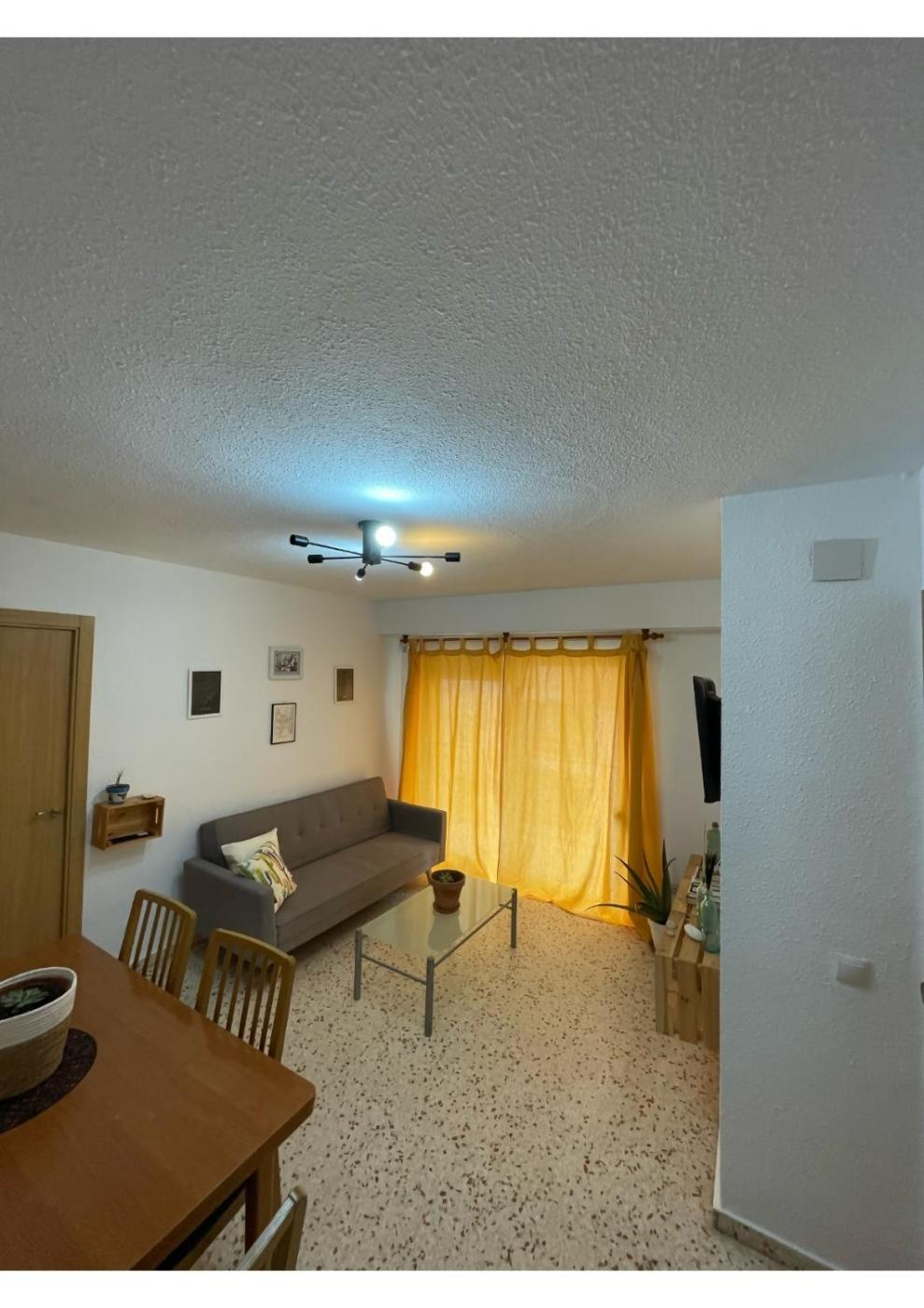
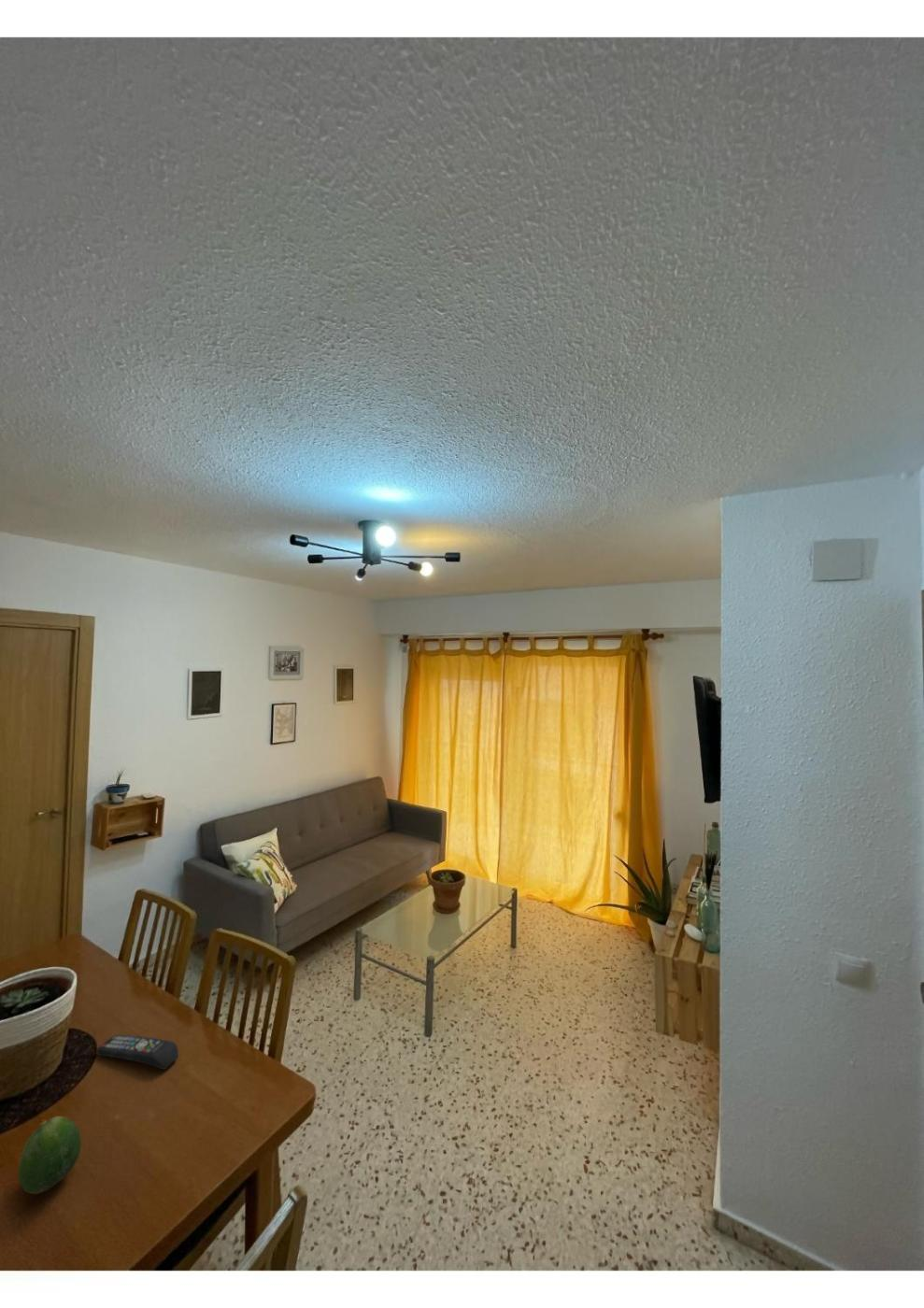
+ fruit (50, 1152)
+ remote control (137, 1049)
